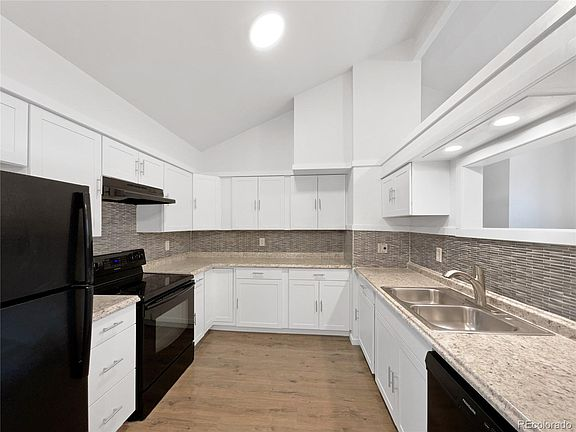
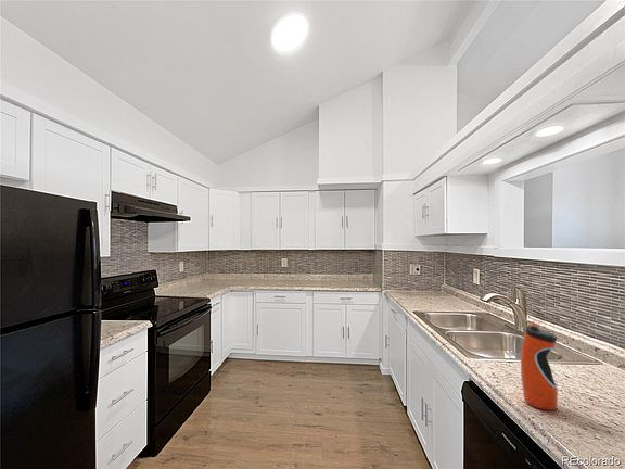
+ water bottle (538, 363)
